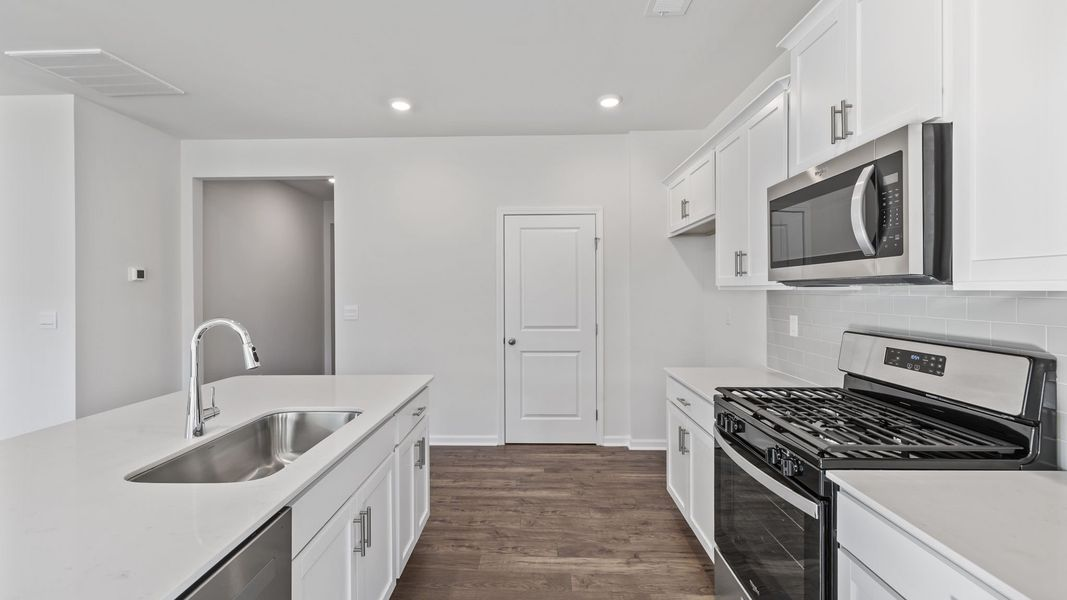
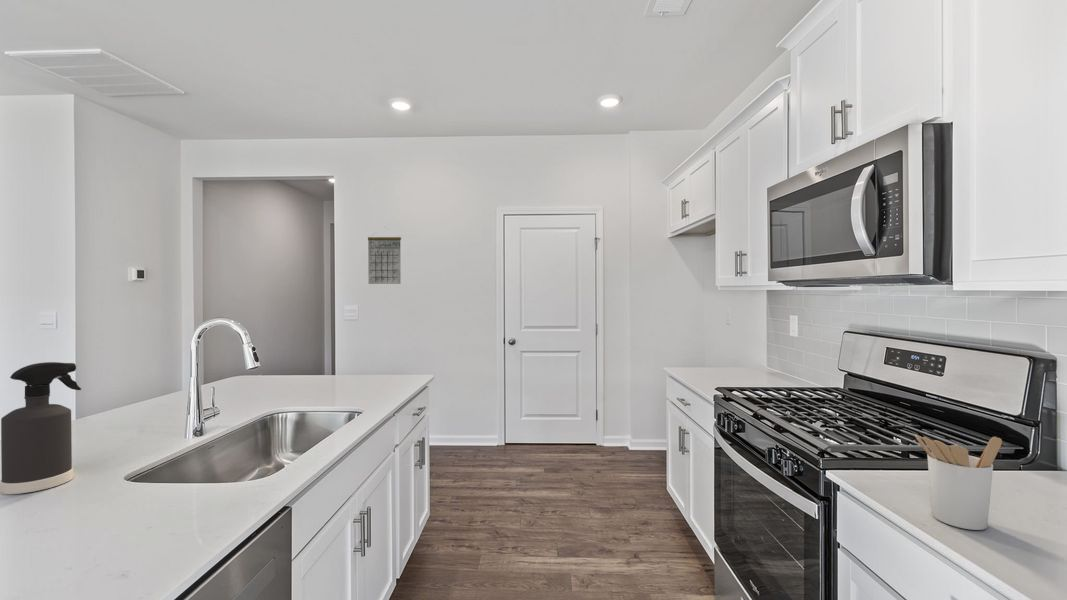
+ spray bottle (42, 422)
+ calendar (384, 255)
+ utensil holder (954, 477)
